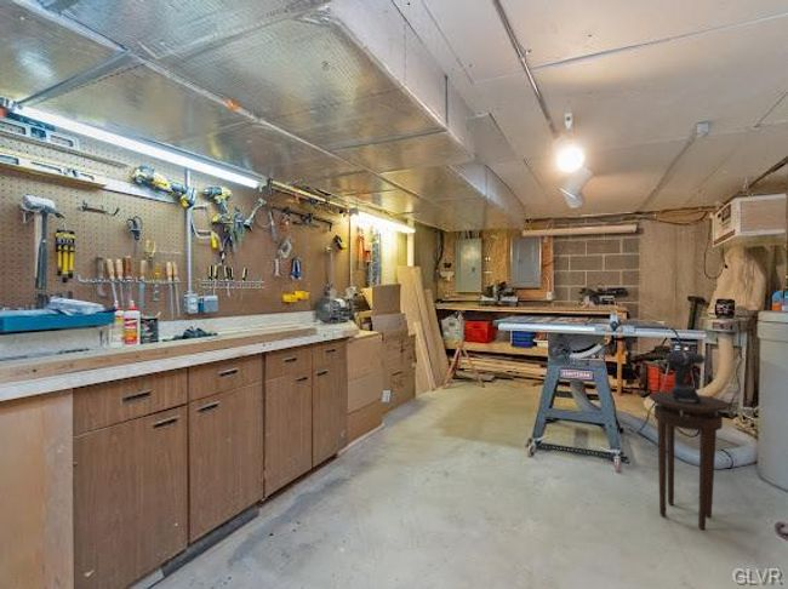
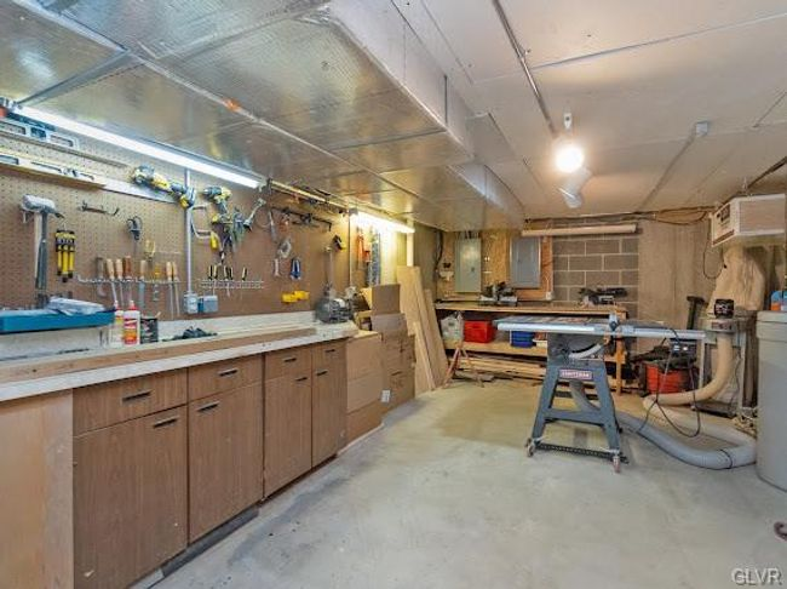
- stool (673, 457)
- power drill (685, 376)
